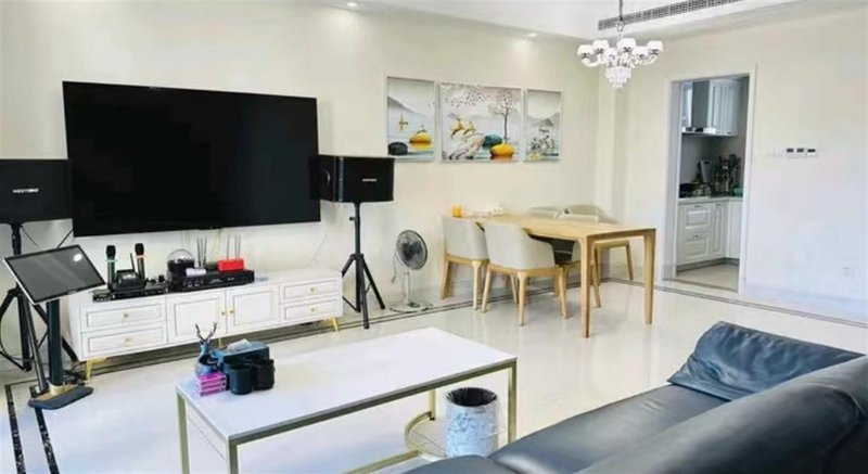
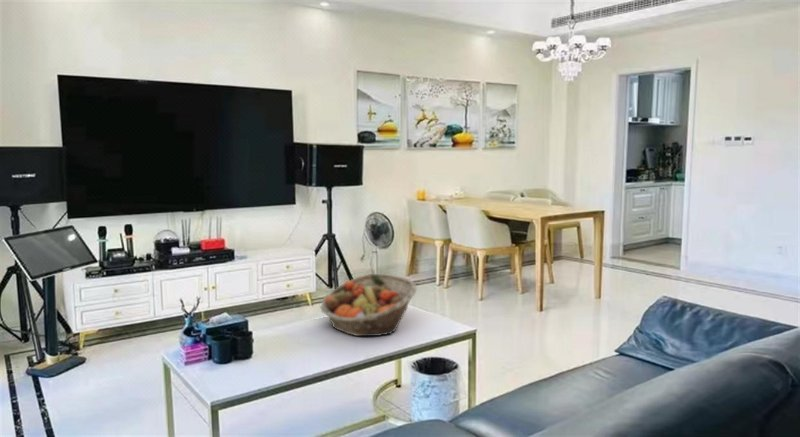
+ fruit basket (368, 303)
